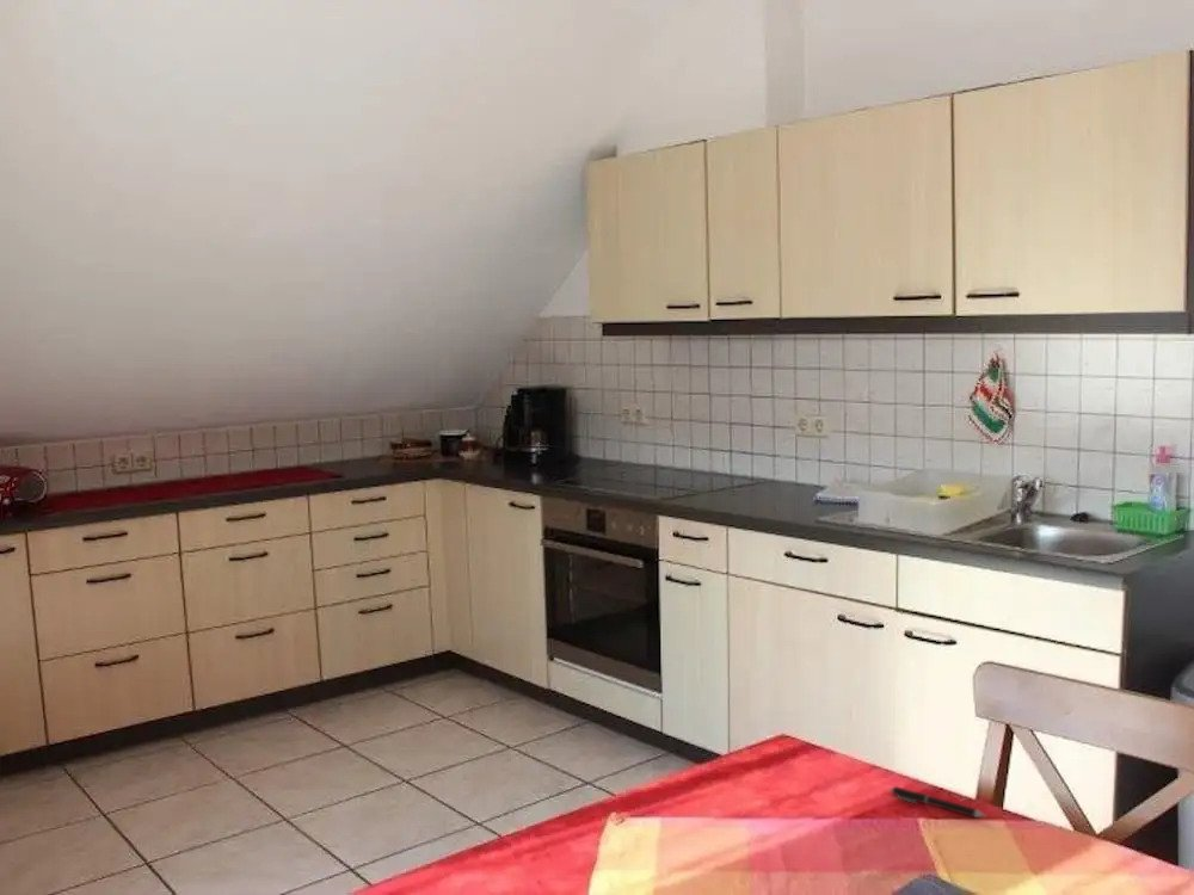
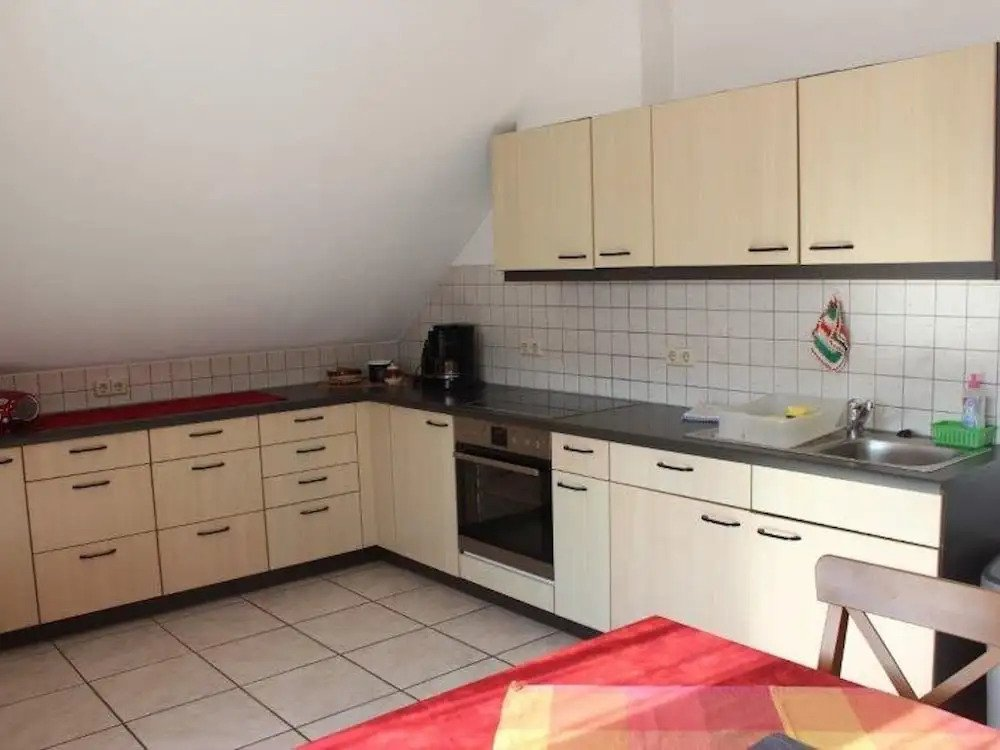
- pen (937, 802)
